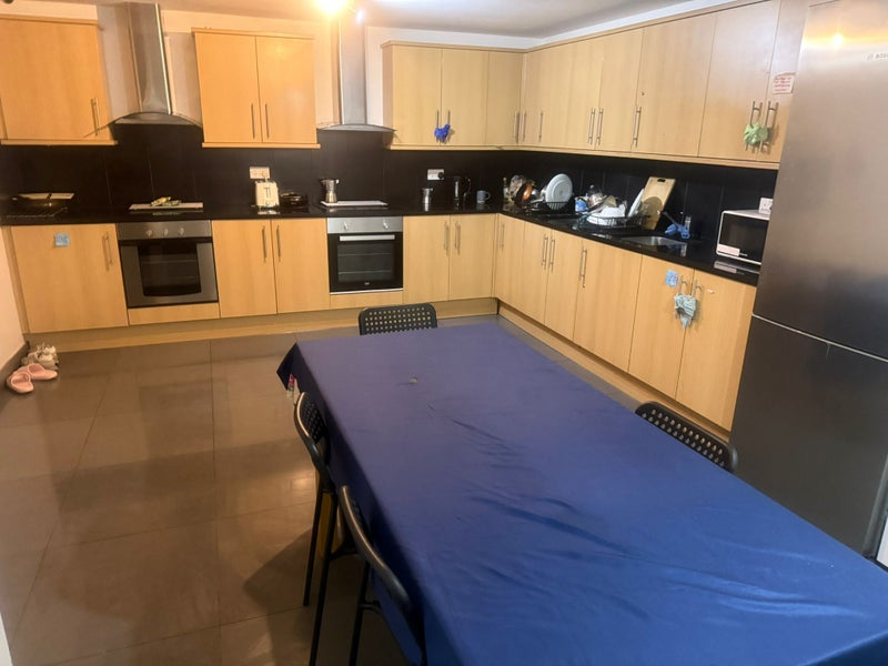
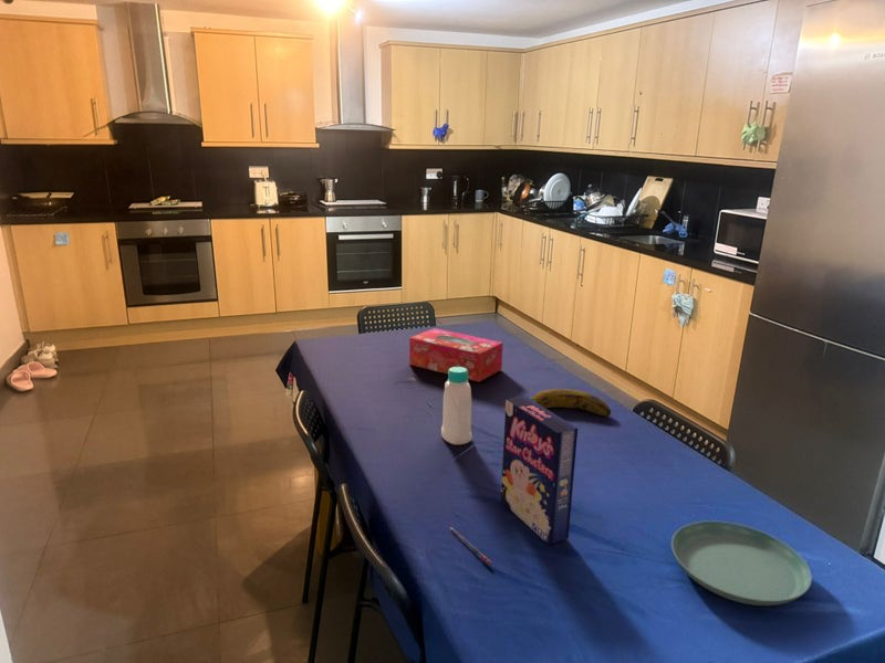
+ tissue box (455, 354)
+ banana (568, 407)
+ pen (469, 545)
+ saucer (737, 562)
+ cereal box (535, 466)
+ bottle (457, 404)
